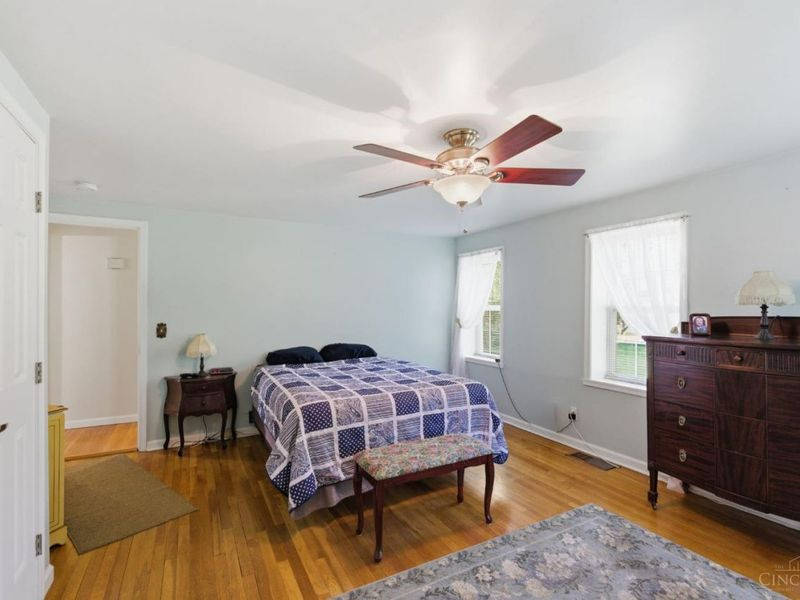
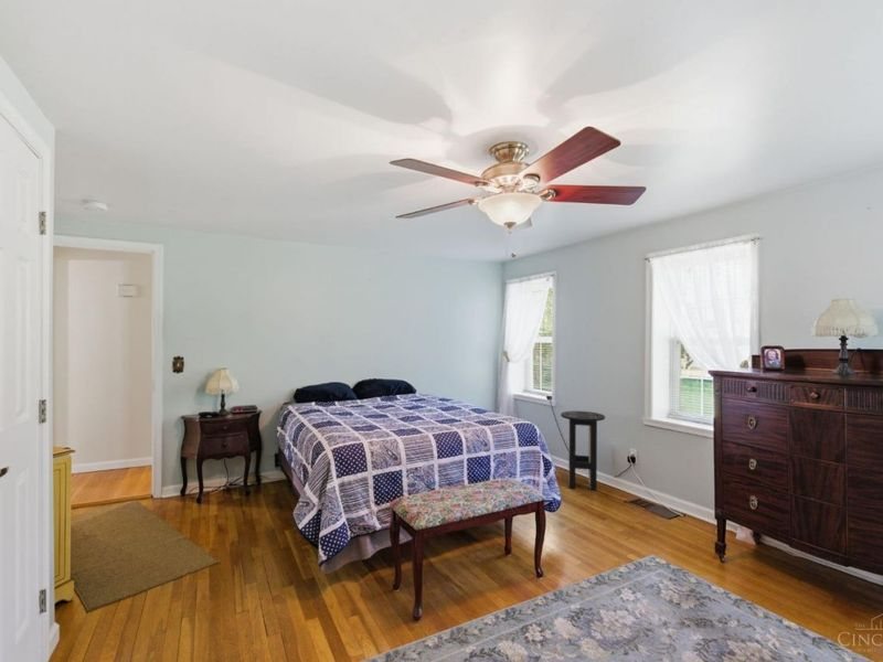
+ bar stool (582, 456)
